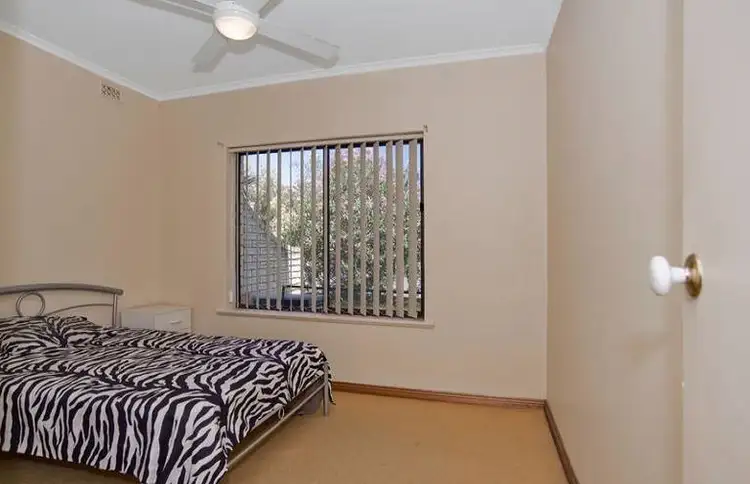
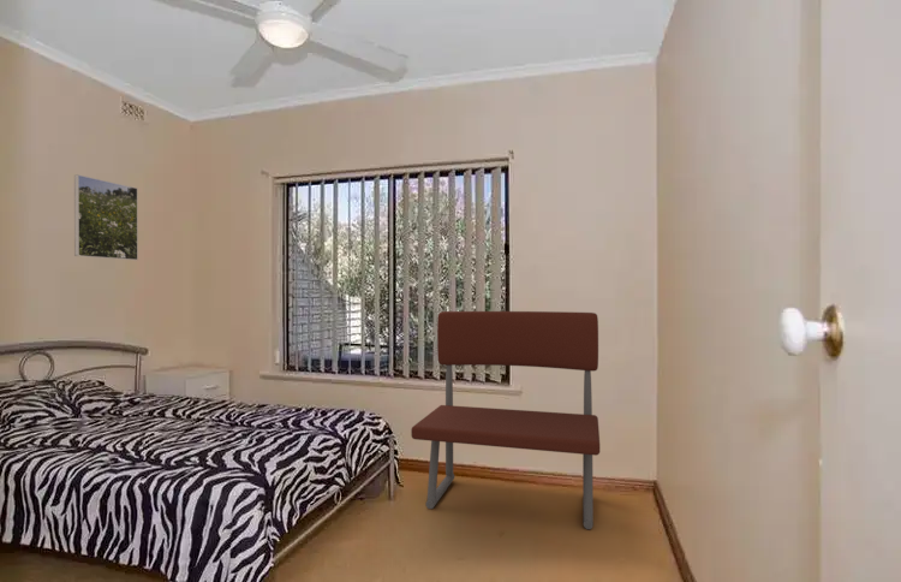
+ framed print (107, 220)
+ bench (509, 410)
